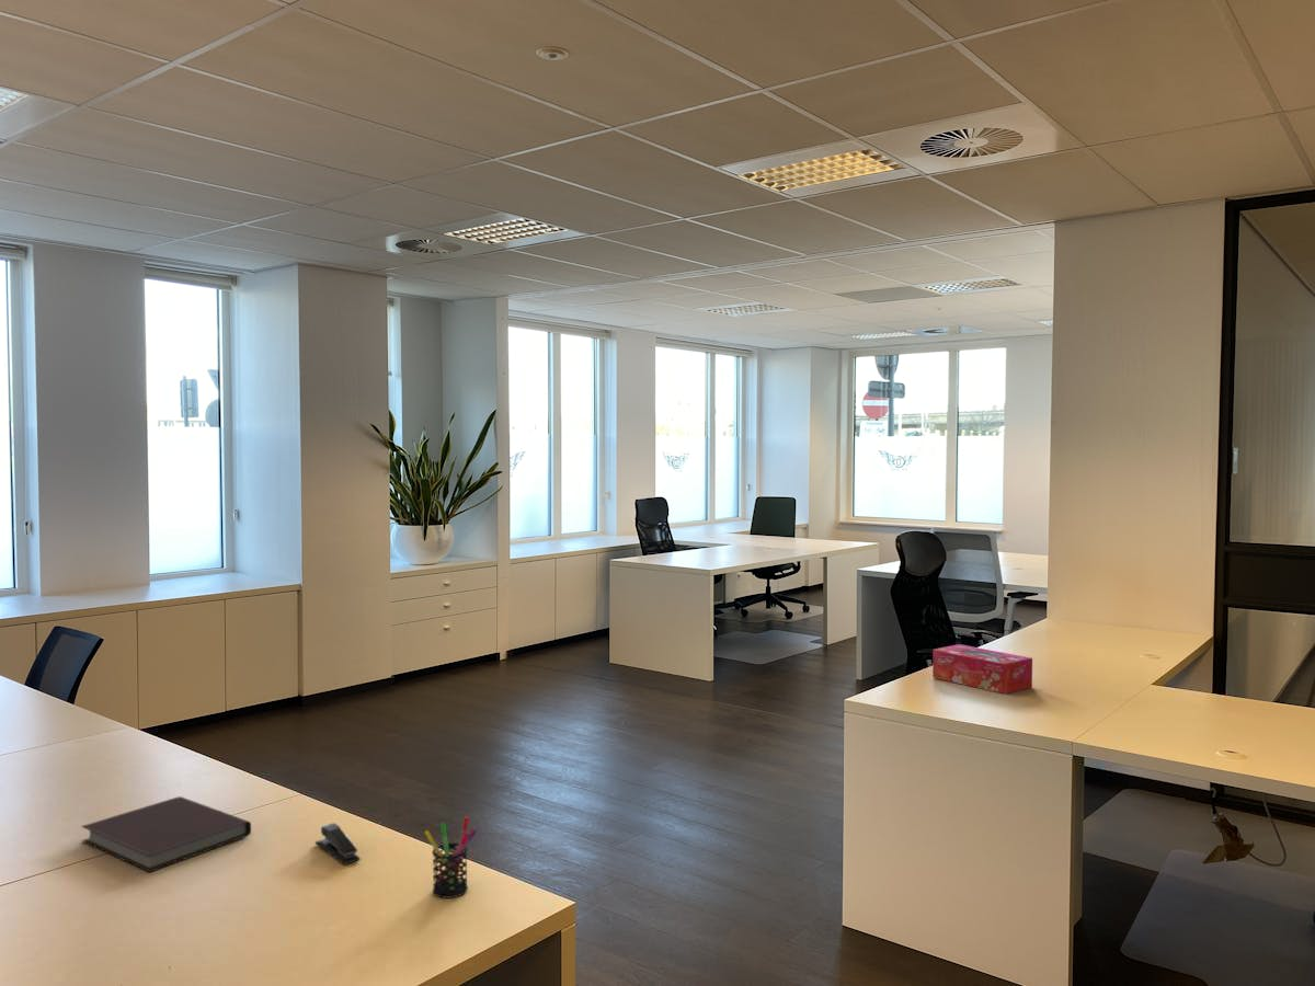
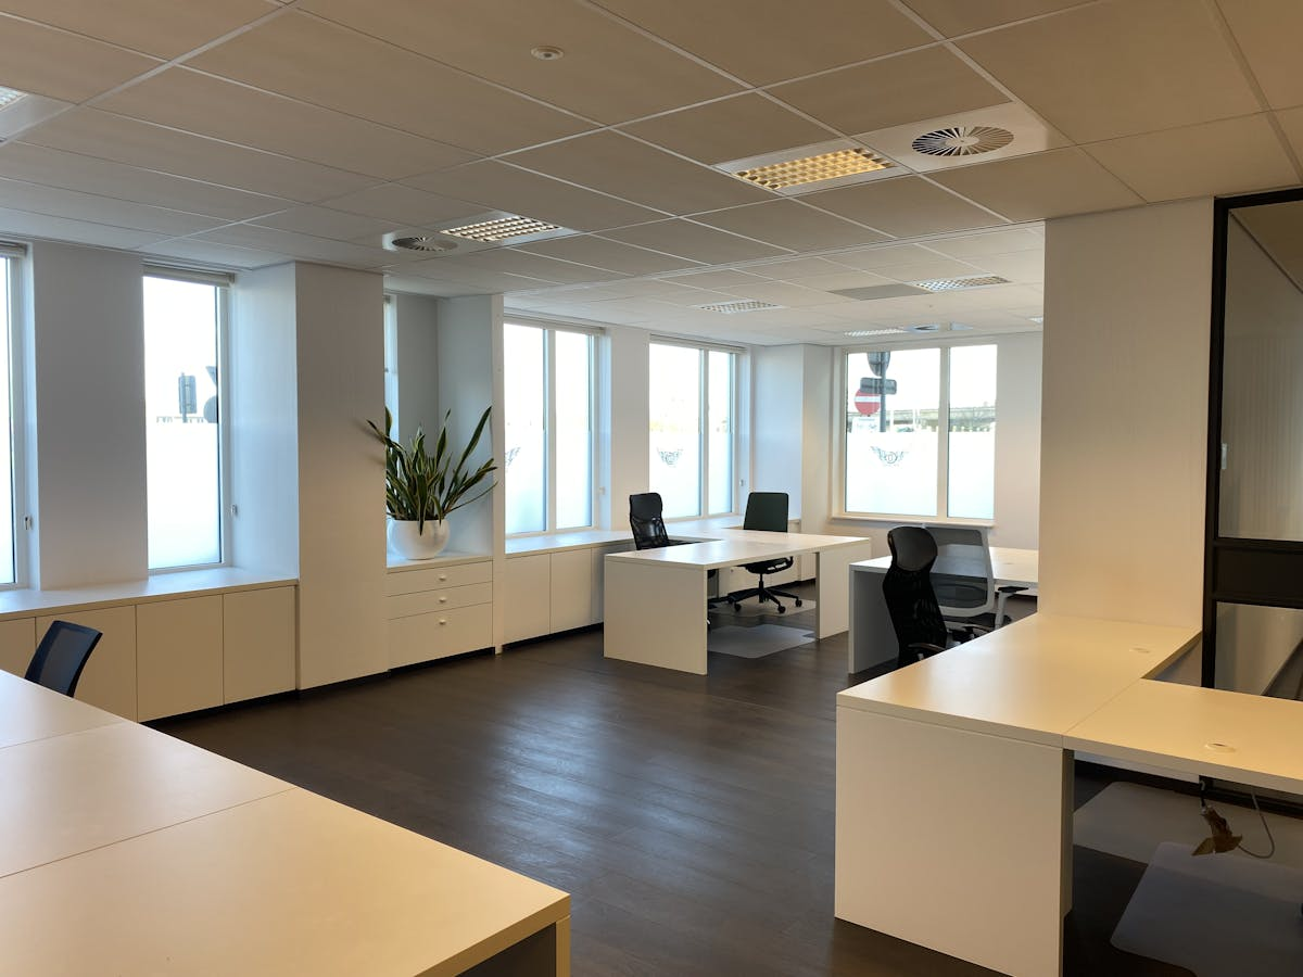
- pen holder (450, 853)
- notebook (167, 830)
- tissue box (981, 667)
- stapler (338, 841)
